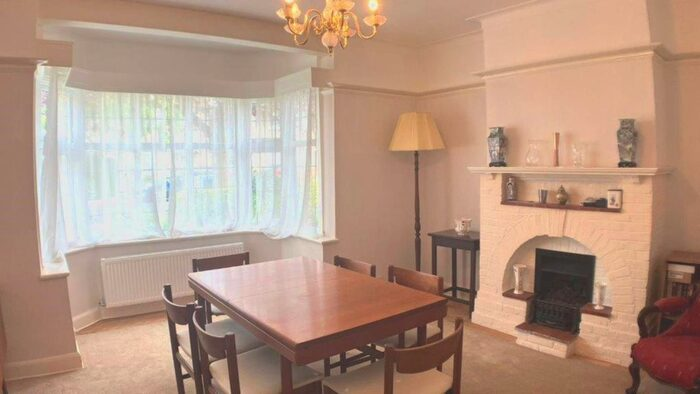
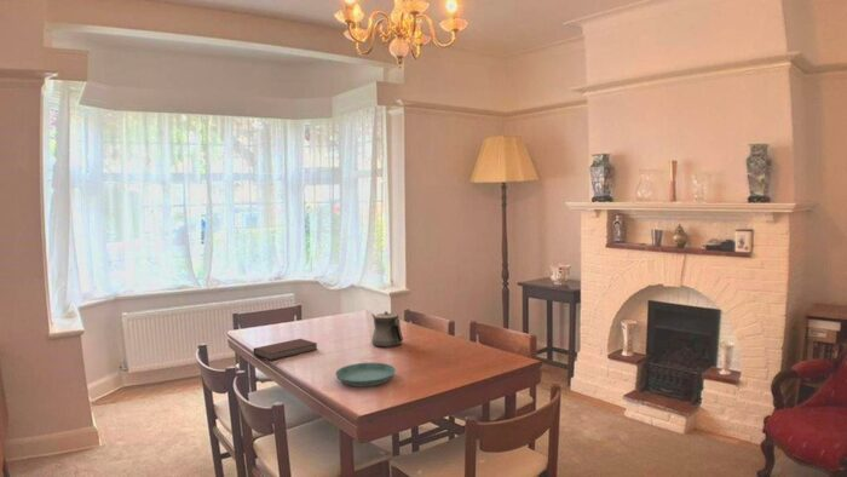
+ book (286, 349)
+ saucer (365, 374)
+ teapot (386, 327)
